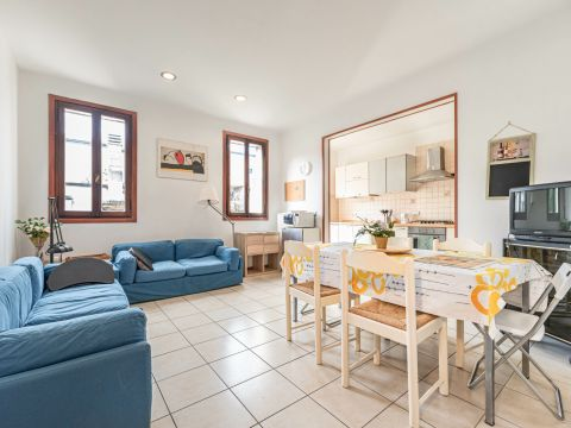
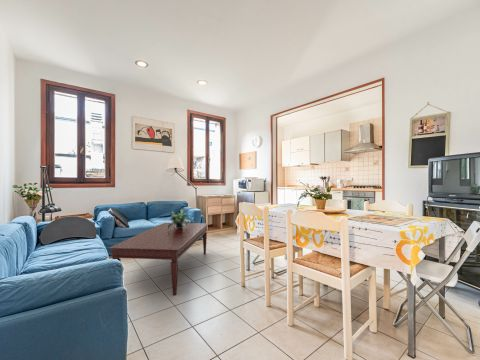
+ potted plant (180, 218)
+ coffee table (169, 251)
